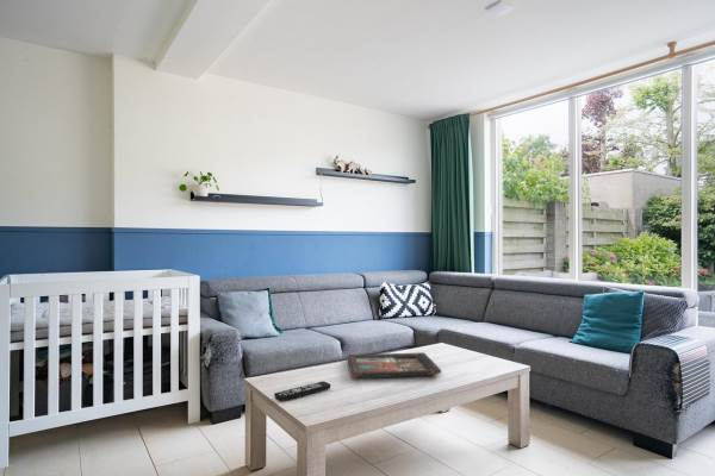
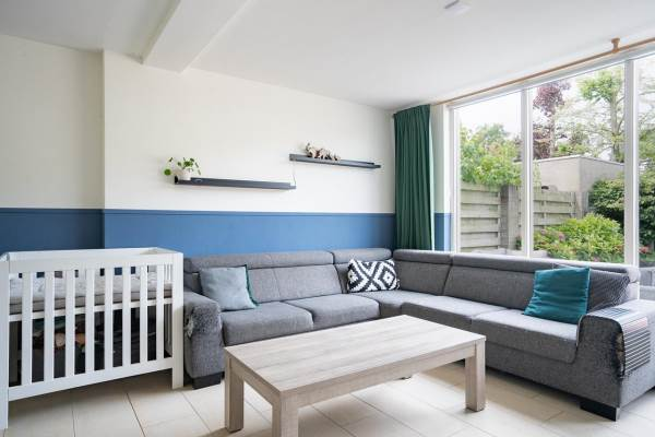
- decorative tray (391, 364)
- remote control (303, 390)
